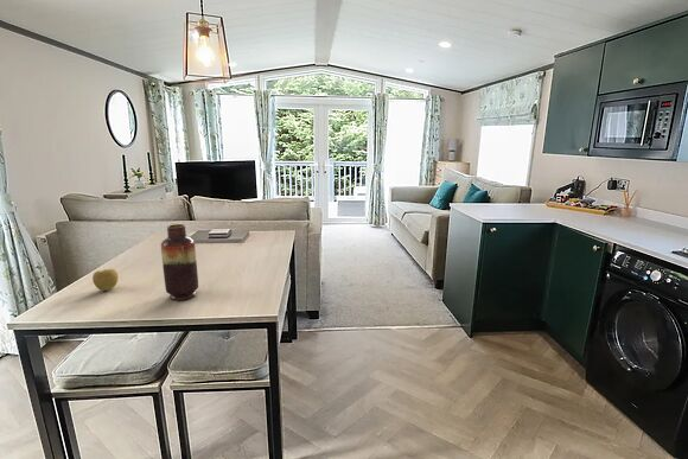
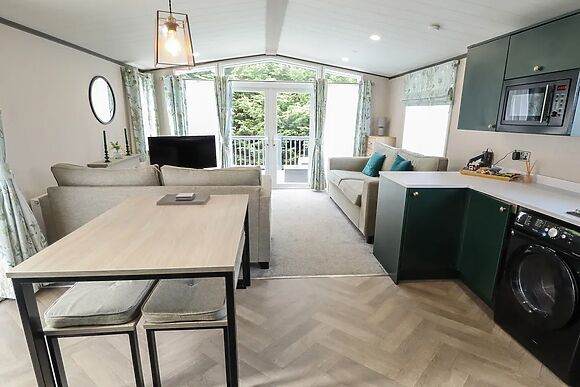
- apple (106, 279)
- vase (179, 261)
